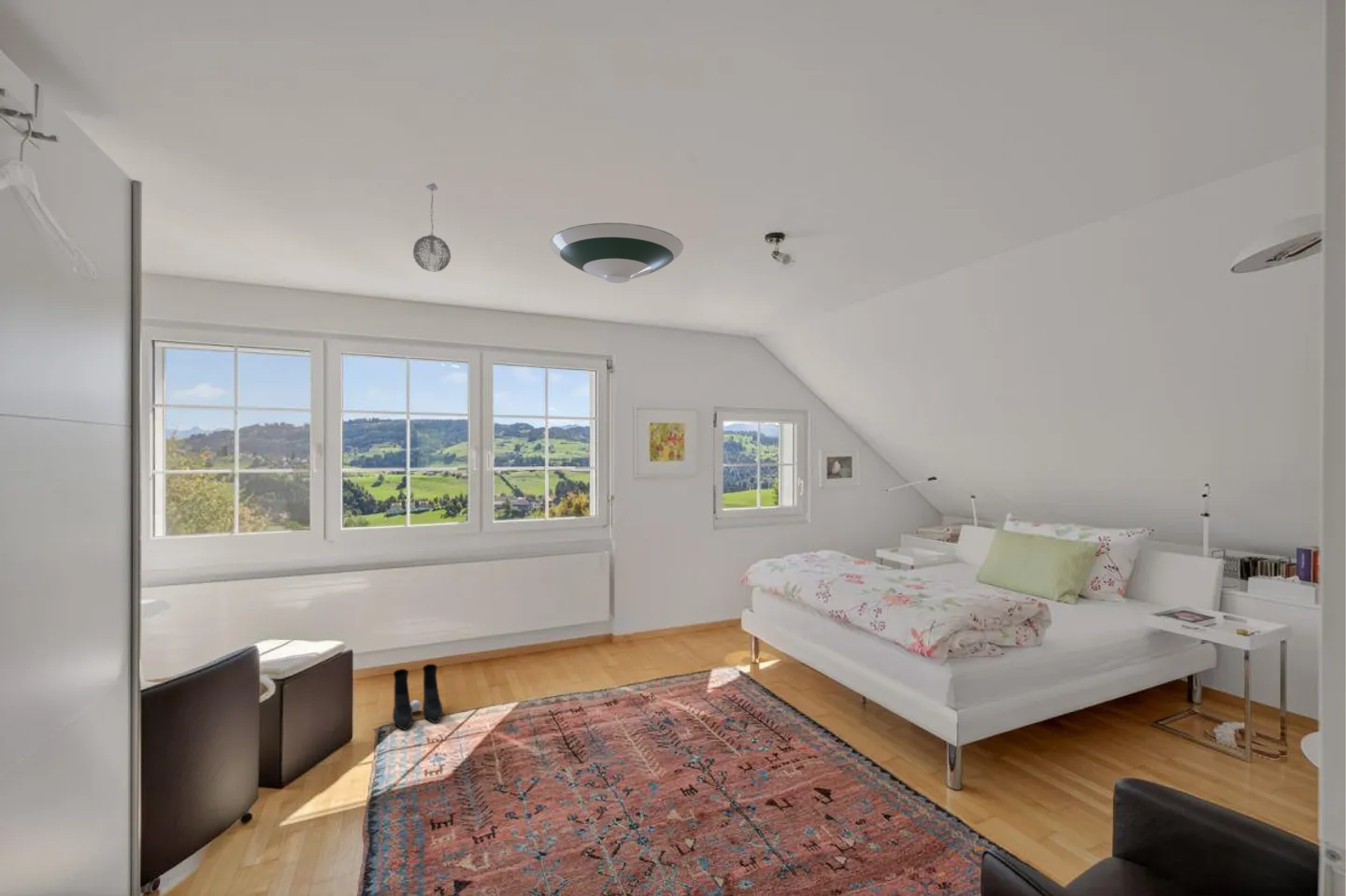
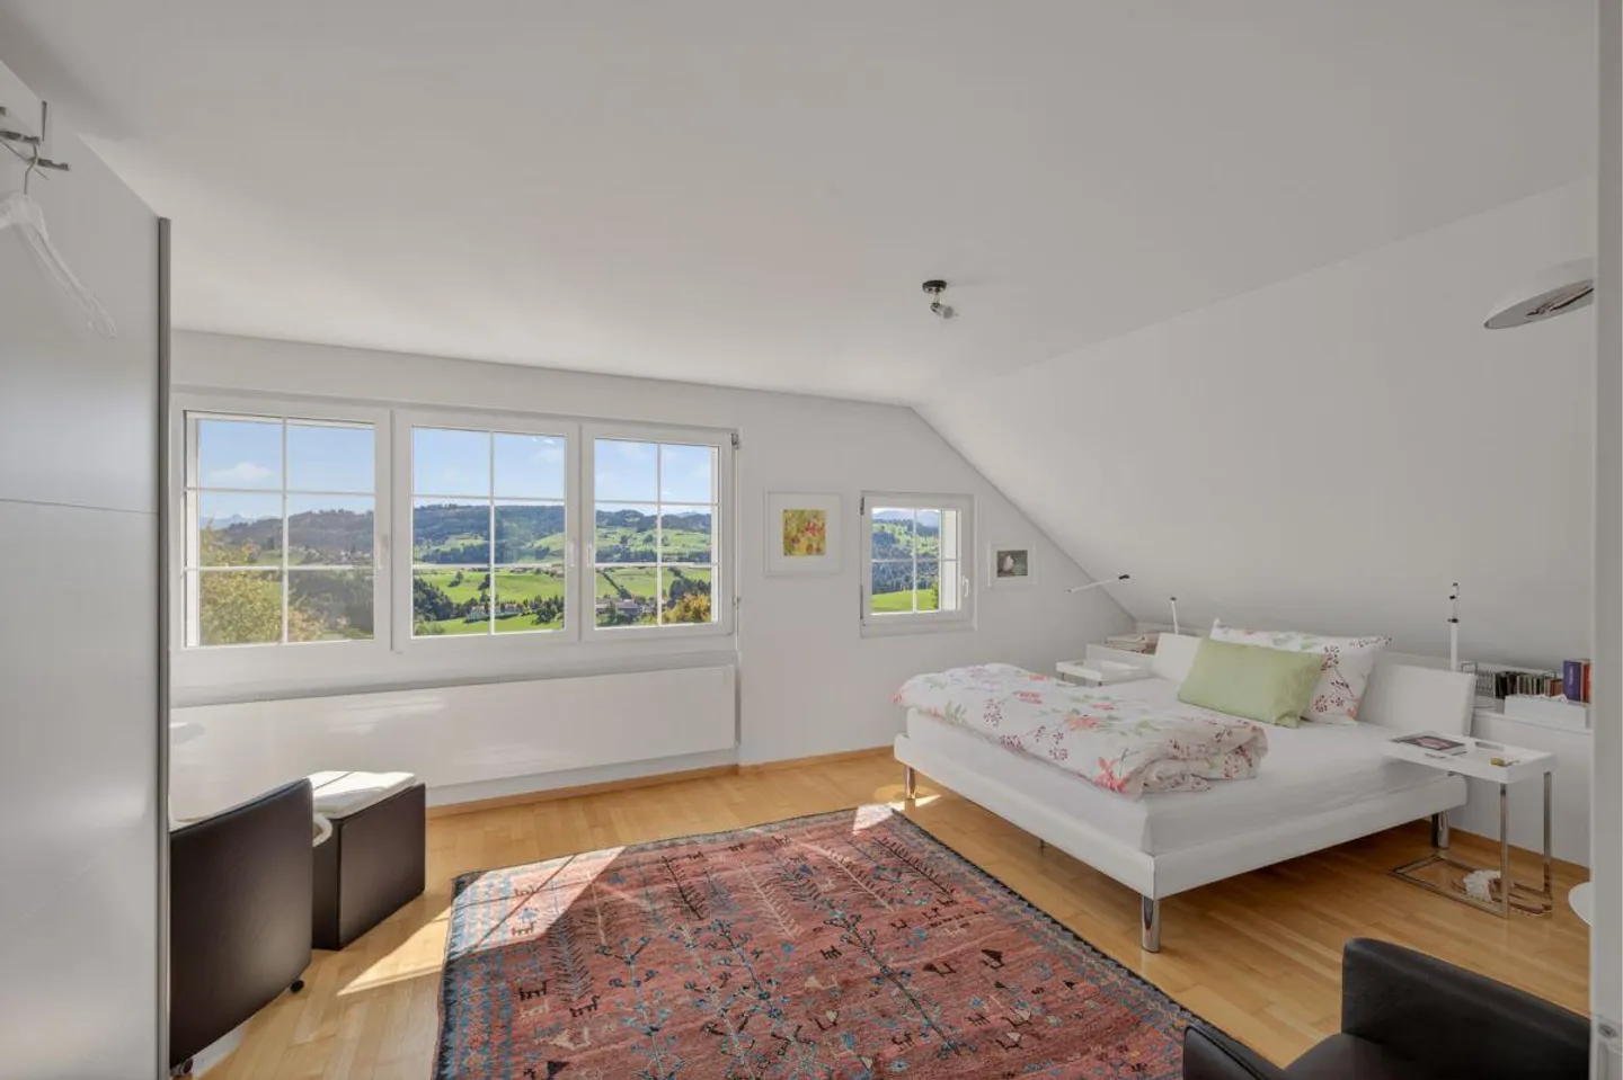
- pendant light (432, 227)
- boots (423, 692)
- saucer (617, 263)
